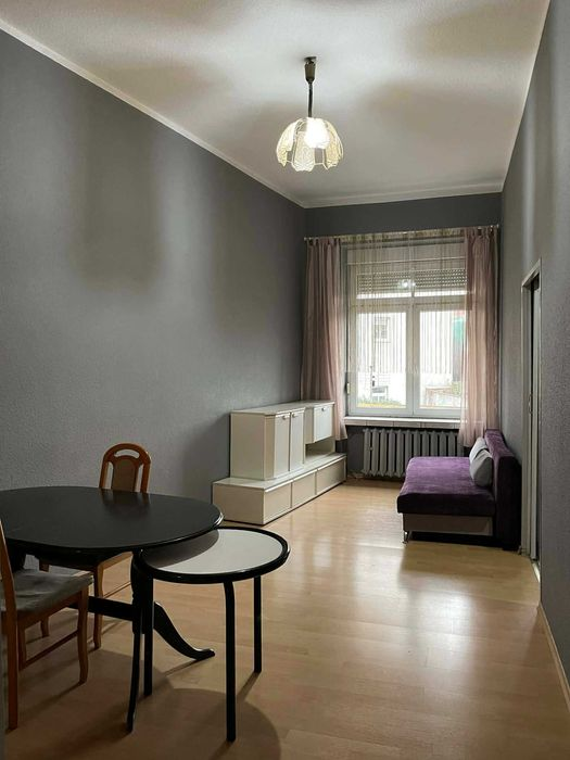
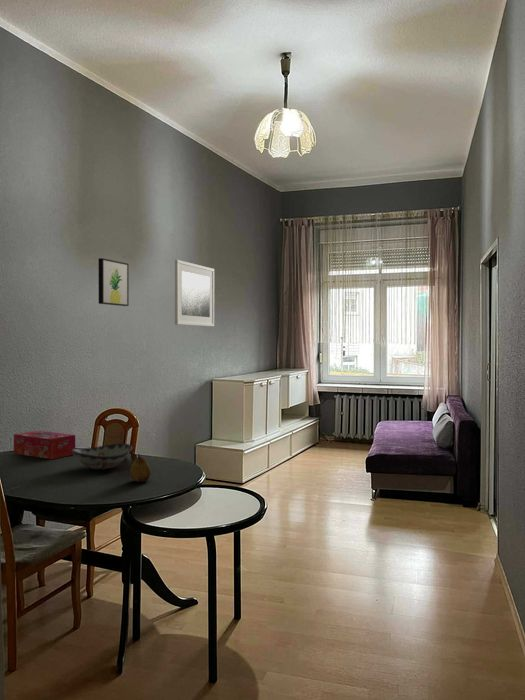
+ decorative bowl (102, 457)
+ tissue box (44, 444)
+ fruit (140, 466)
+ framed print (195, 295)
+ wall art (114, 283)
